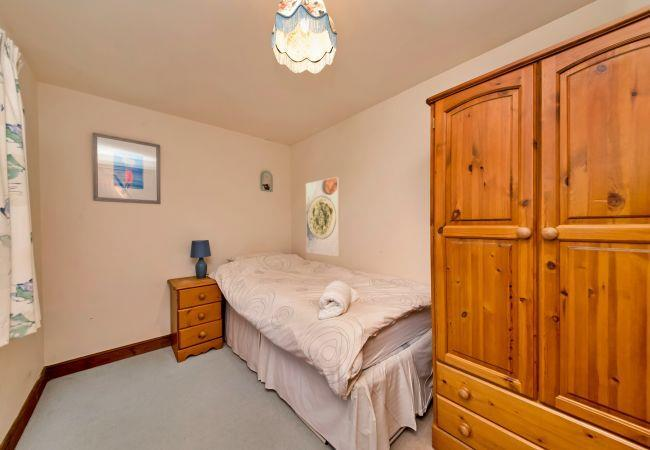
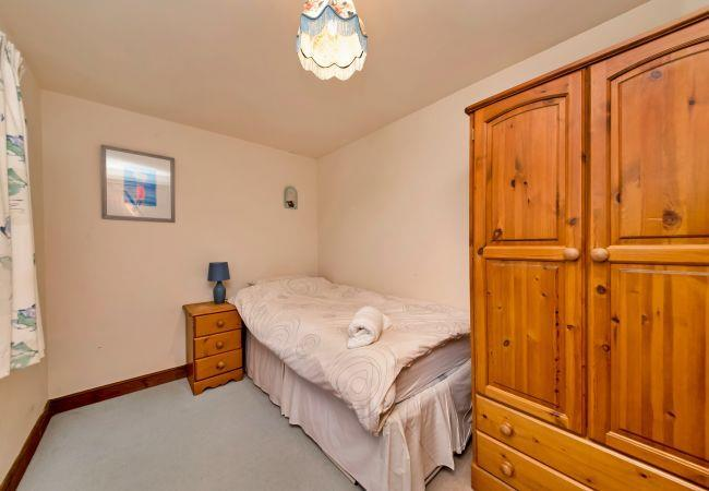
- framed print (321, 217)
